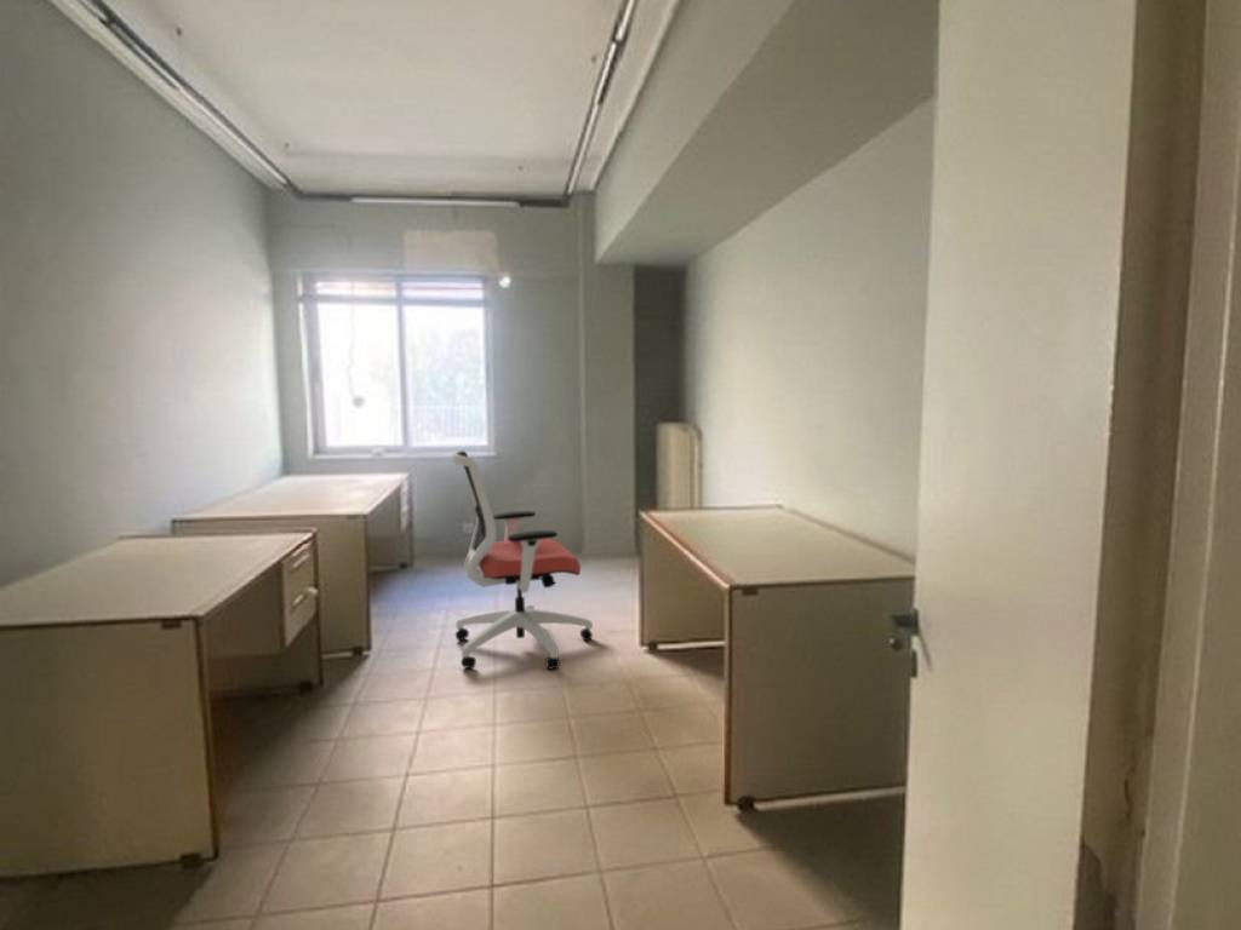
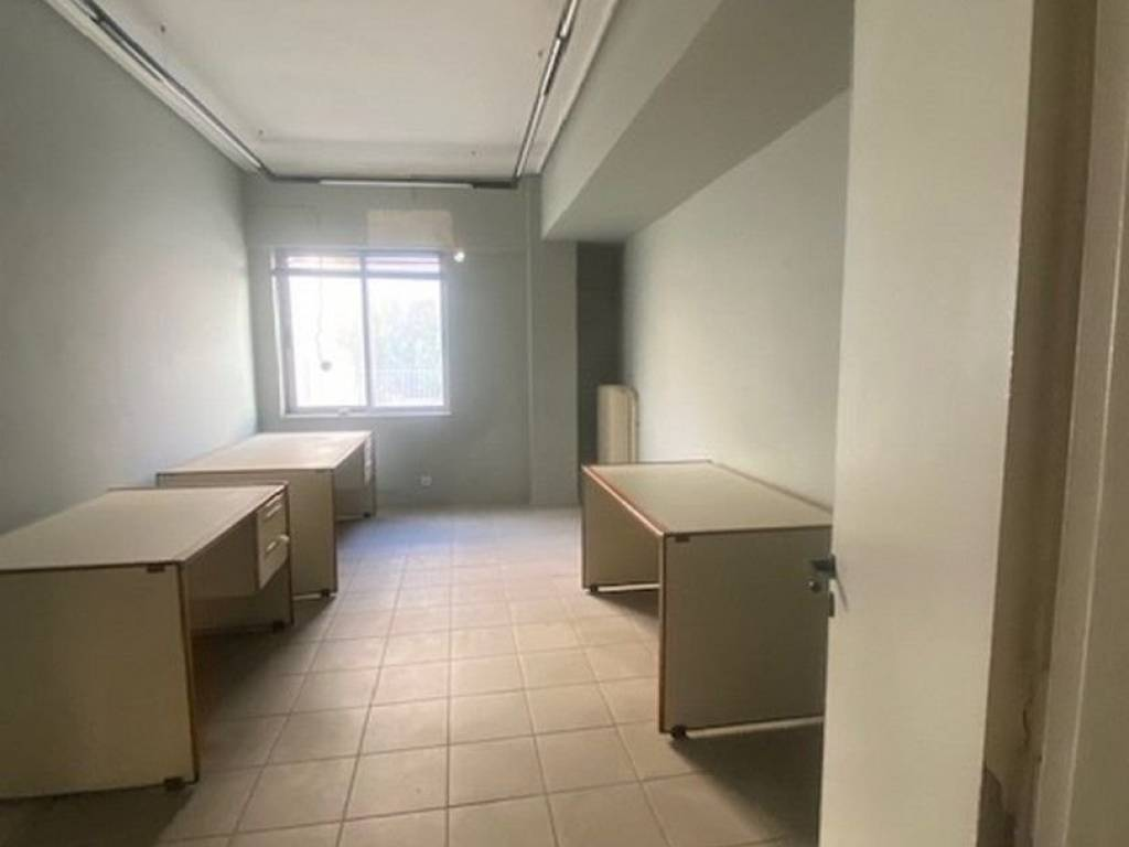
- office chair (524, 550)
